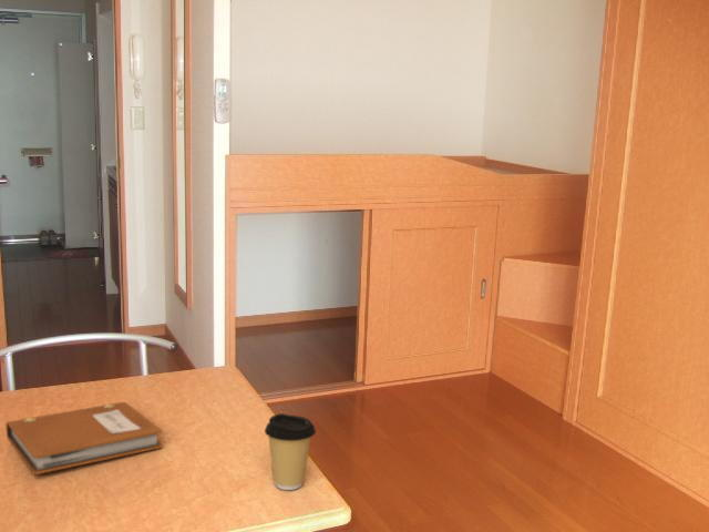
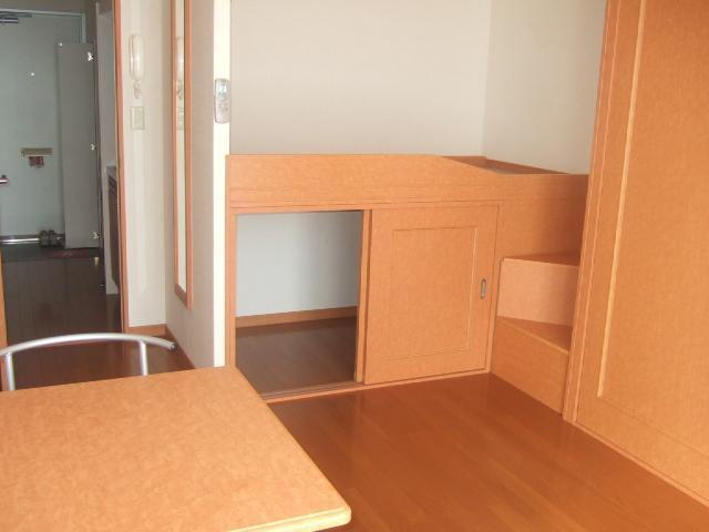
- coffee cup (289, 451)
- notebook (86, 432)
